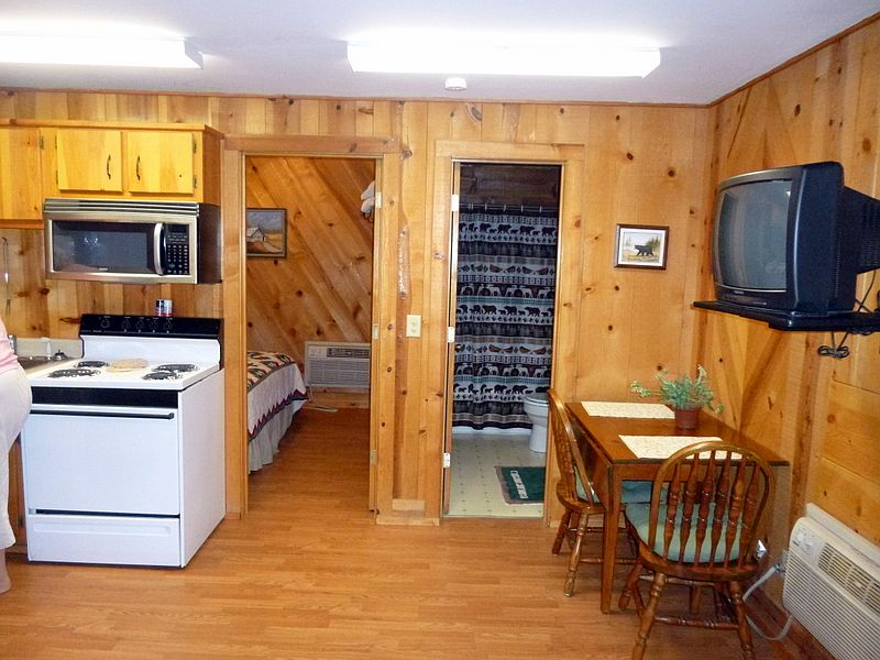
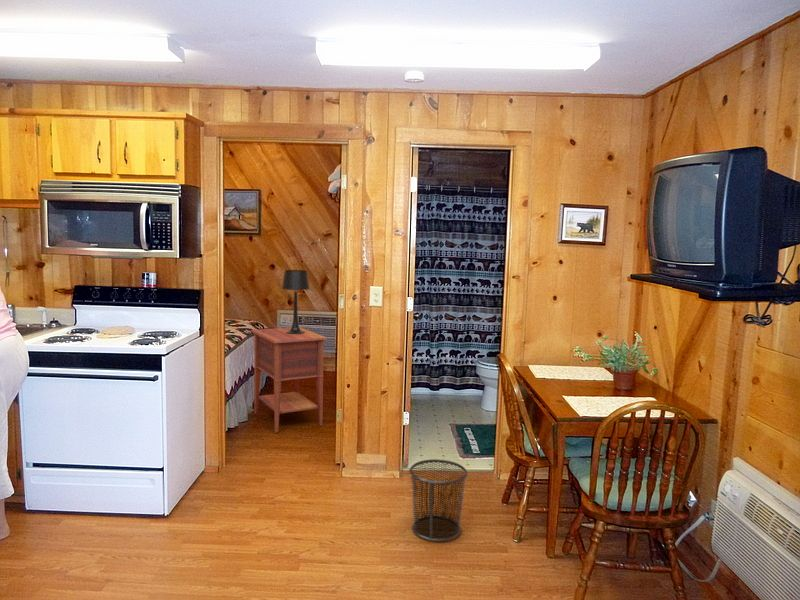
+ nightstand (287, 376)
+ table lamp (295, 301)
+ waste bin (437, 500)
